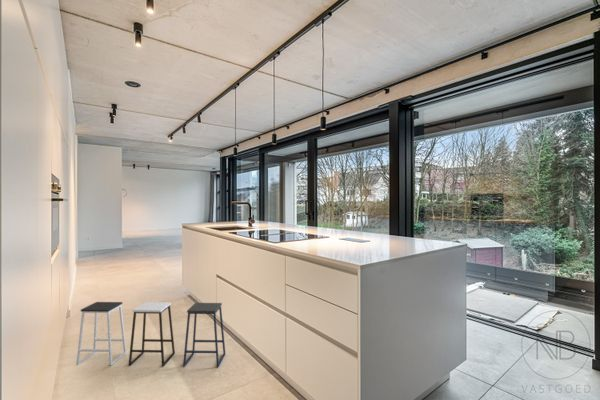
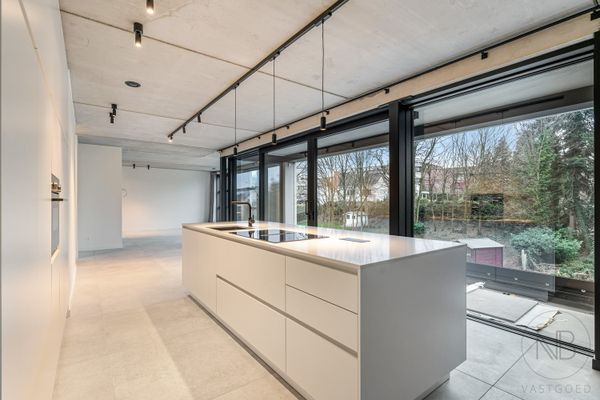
- bar stool (153, 339)
